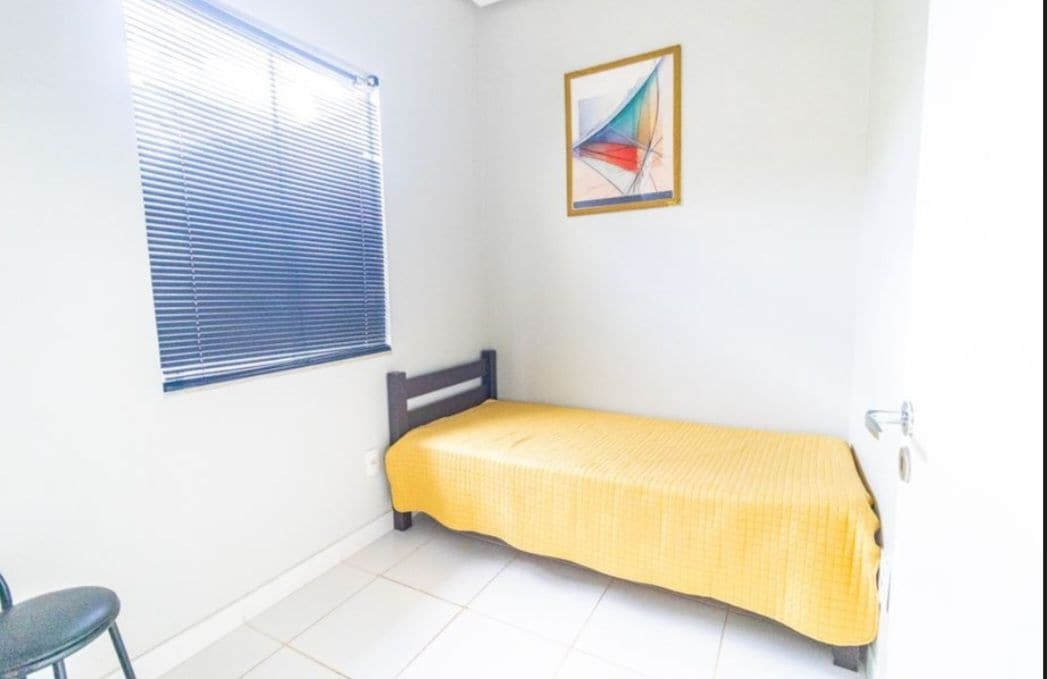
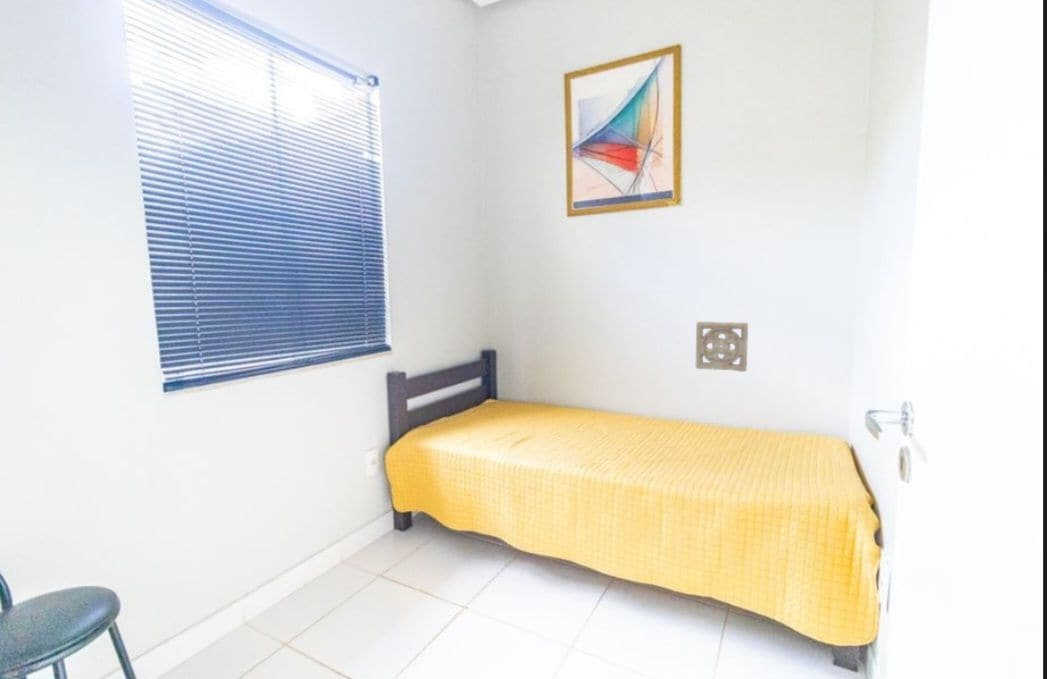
+ wall ornament (721, 345)
